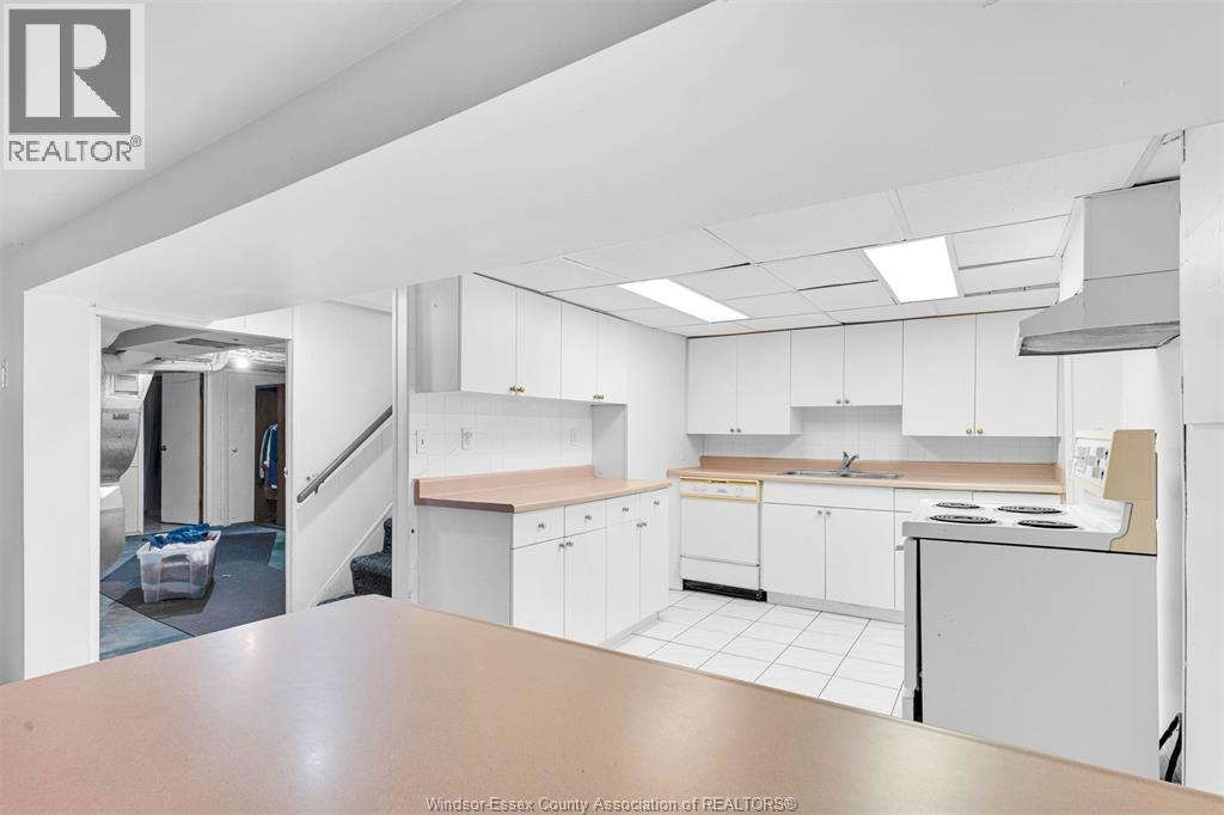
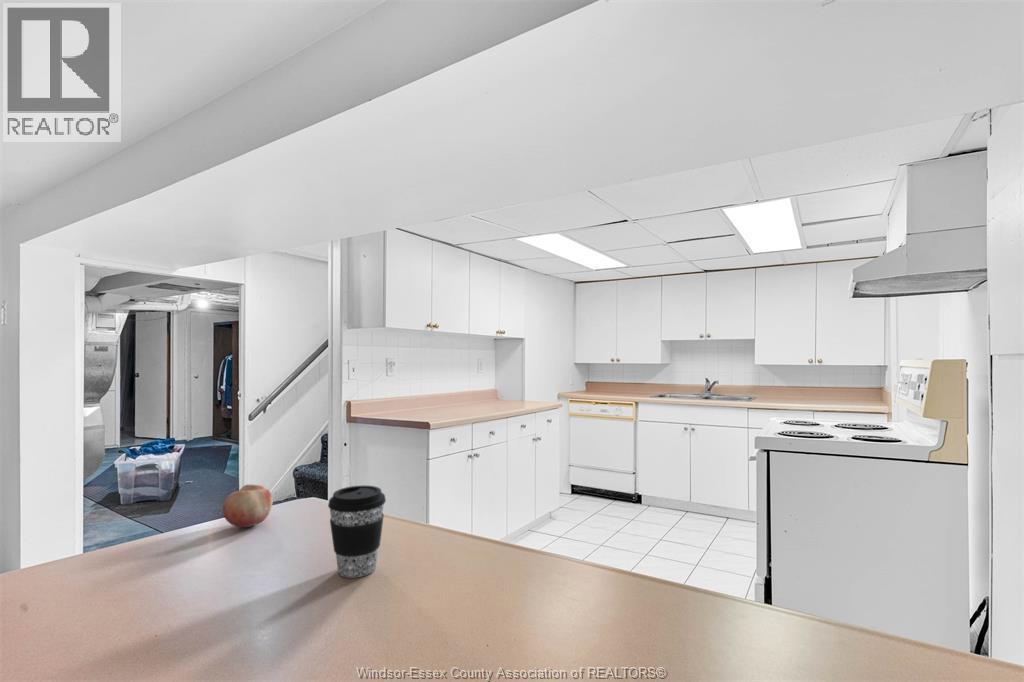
+ fruit (248, 506)
+ coffee cup (357, 530)
